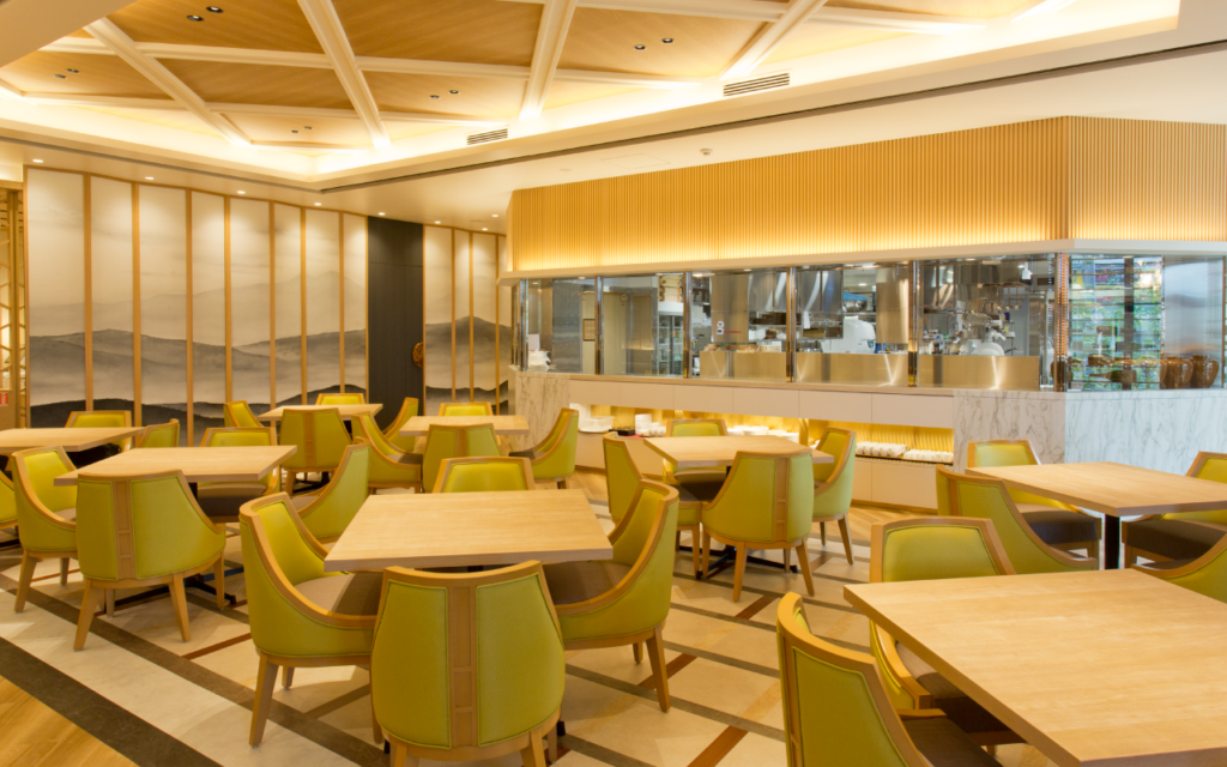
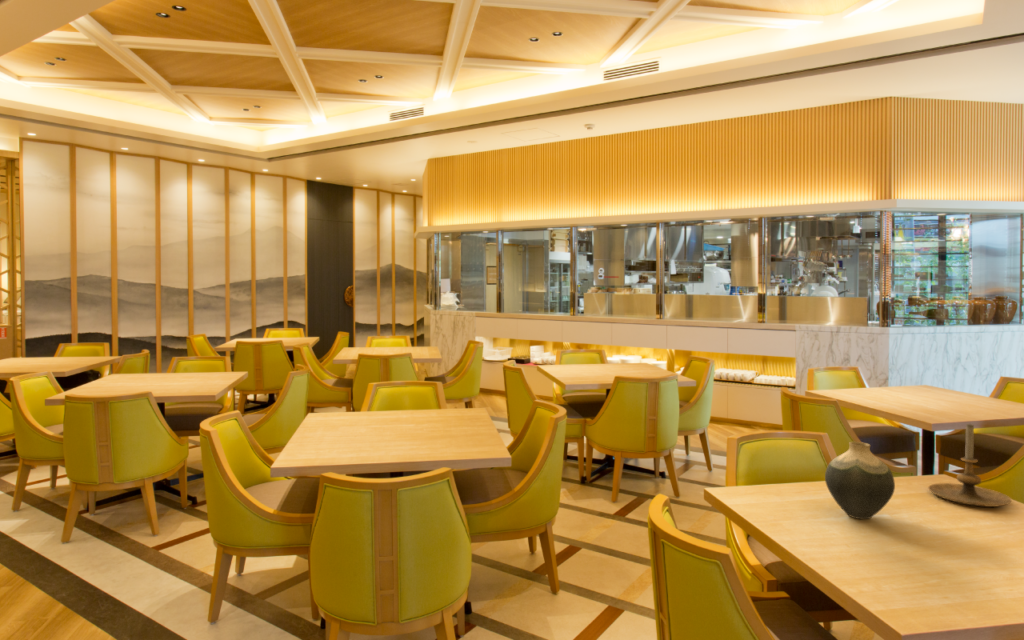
+ vase (859, 480)
+ candle holder (969, 460)
